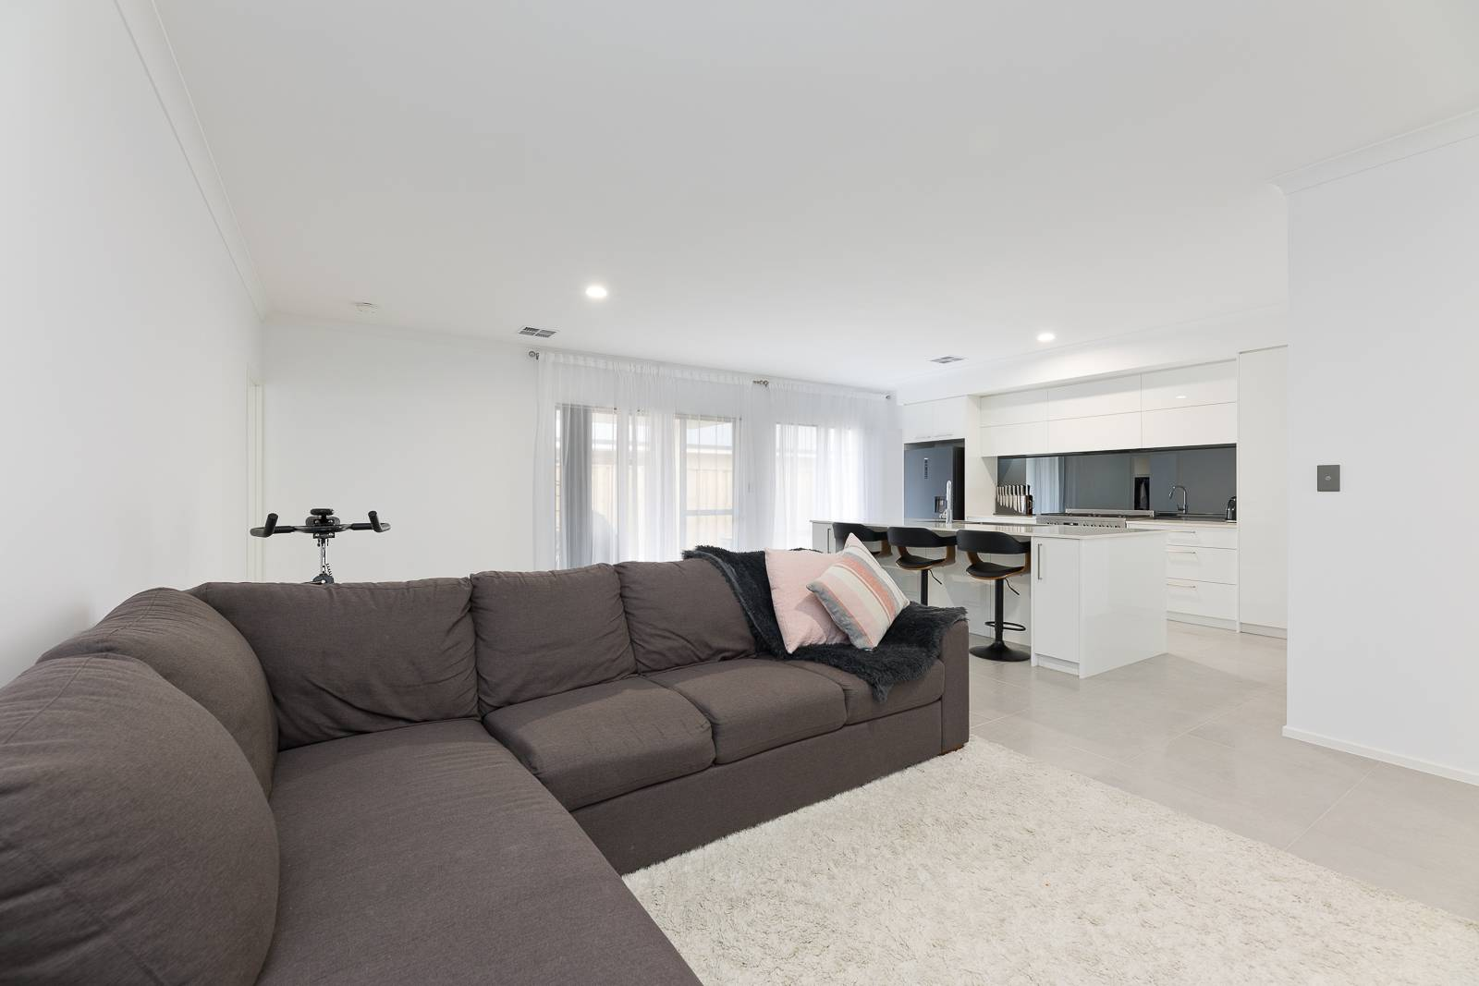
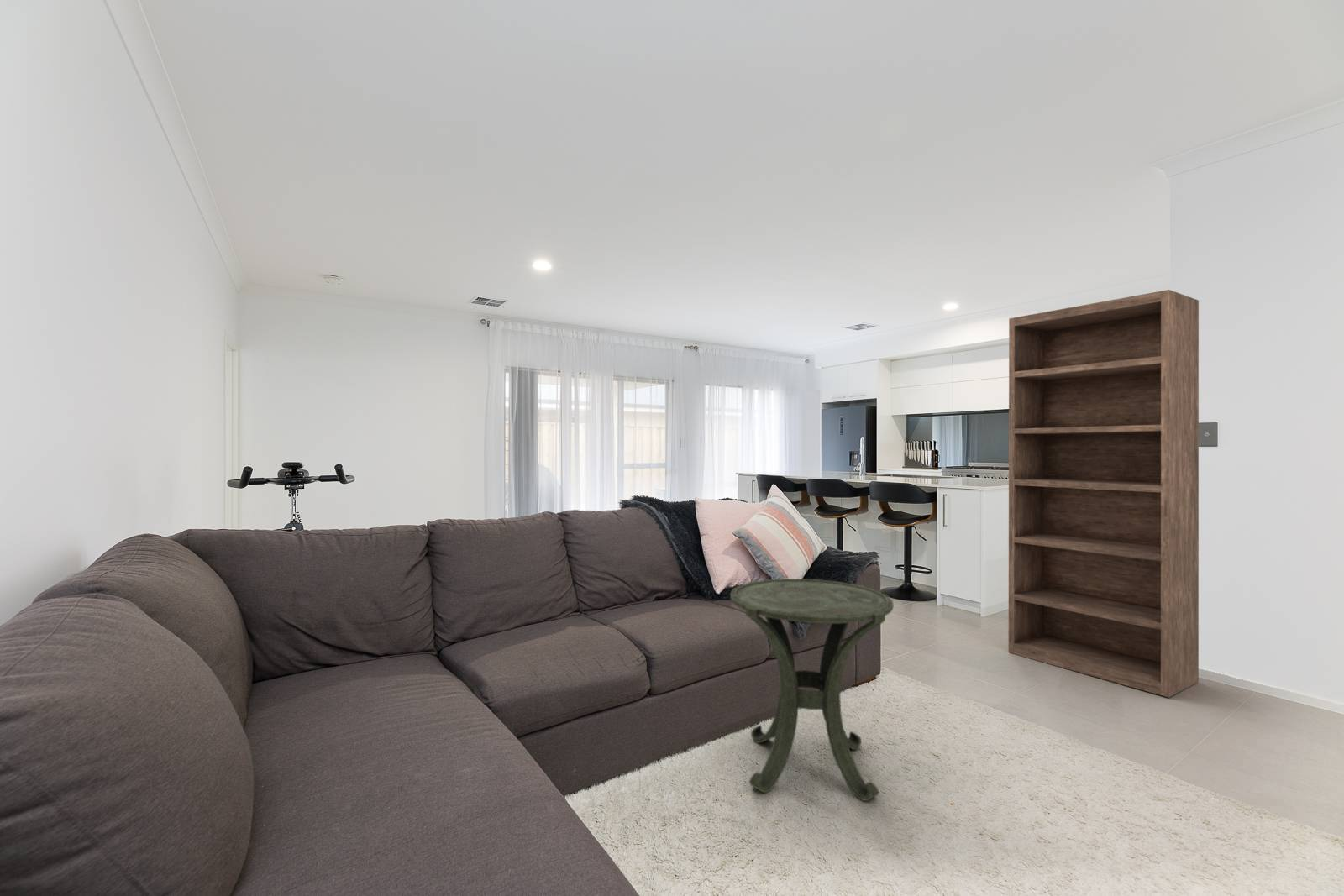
+ side table (809, 680)
+ bookshelf (1097, 487)
